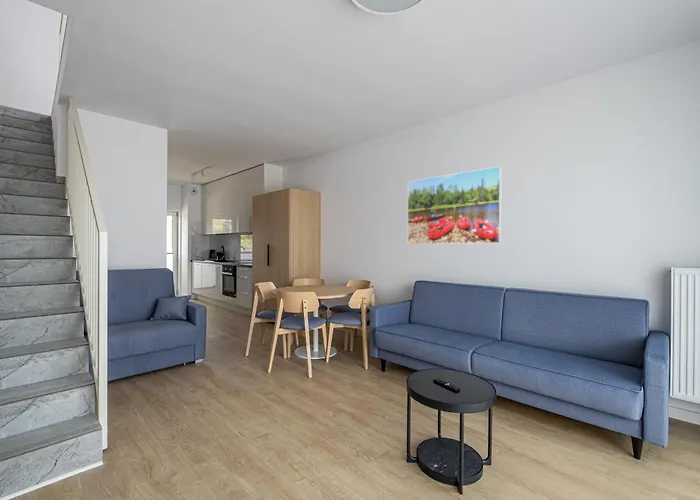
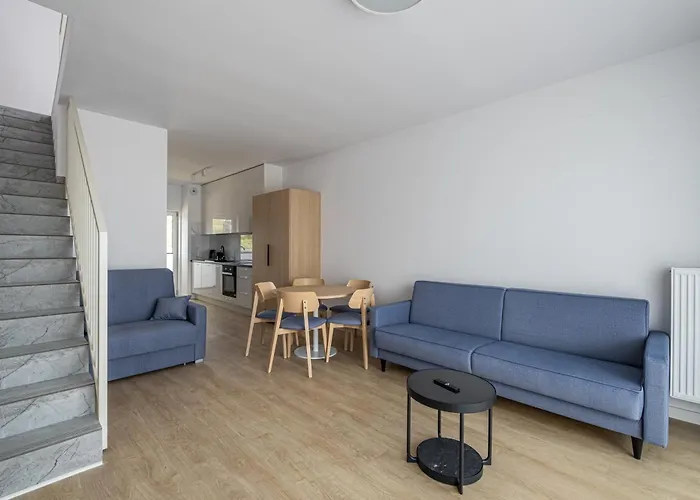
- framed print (449, 209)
